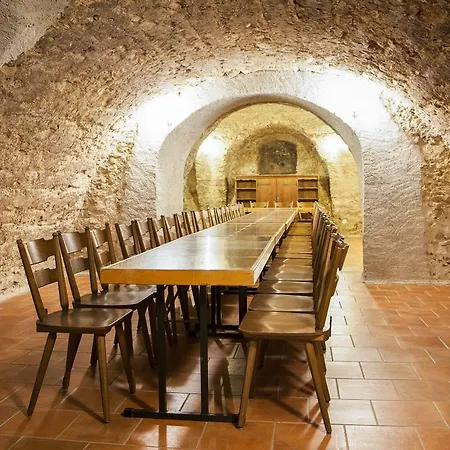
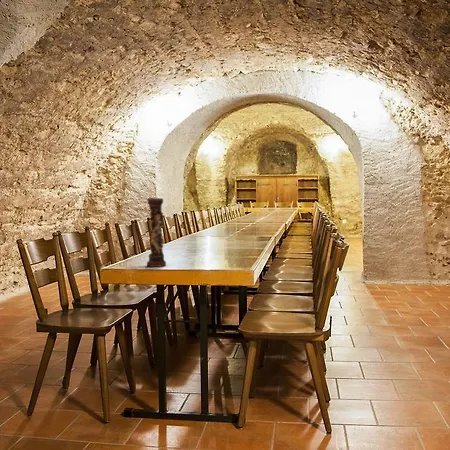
+ candle holder (155, 231)
